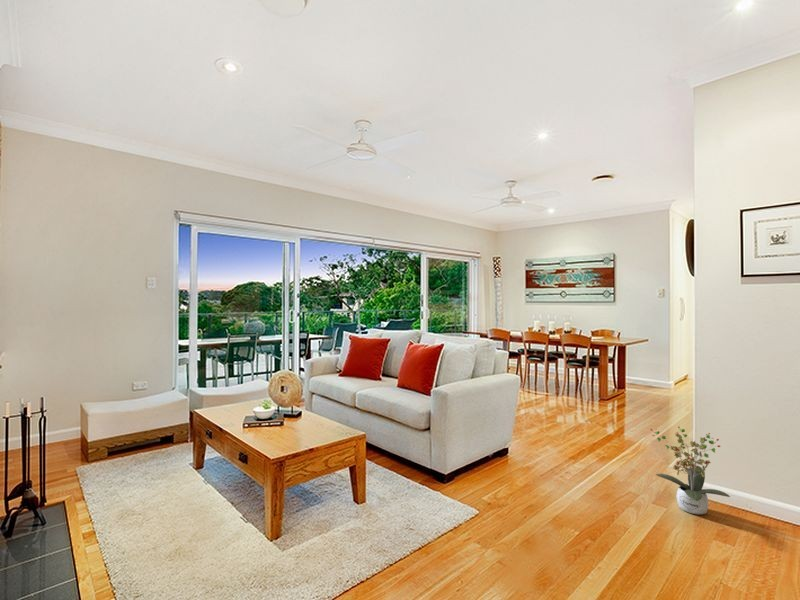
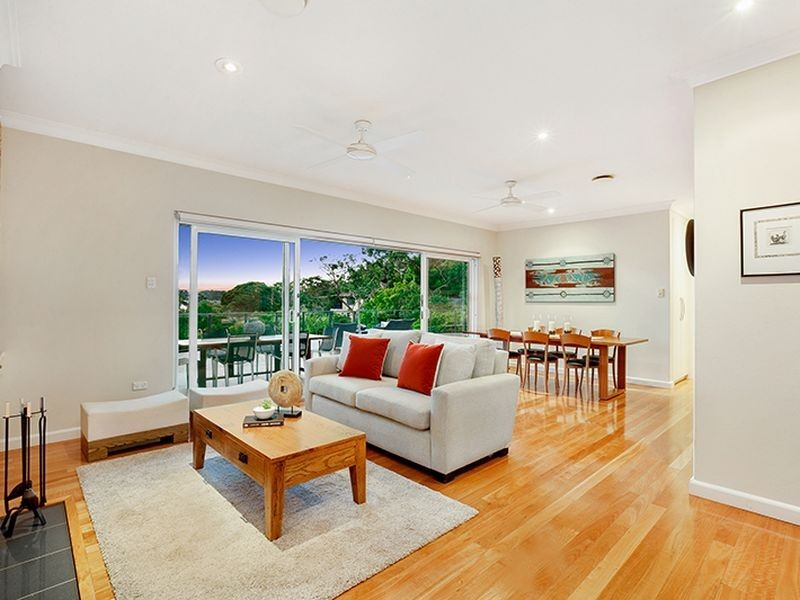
- potted plant (688, 469)
